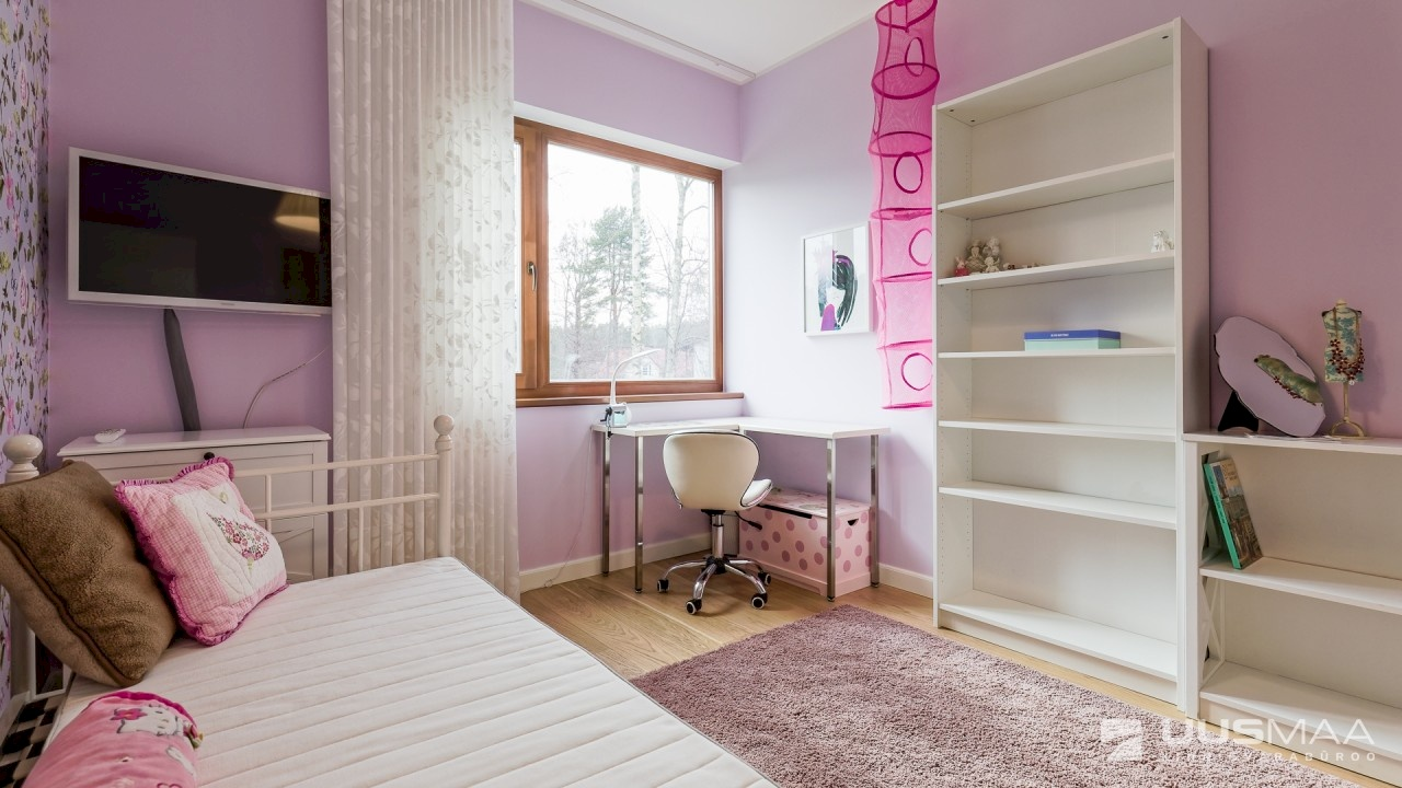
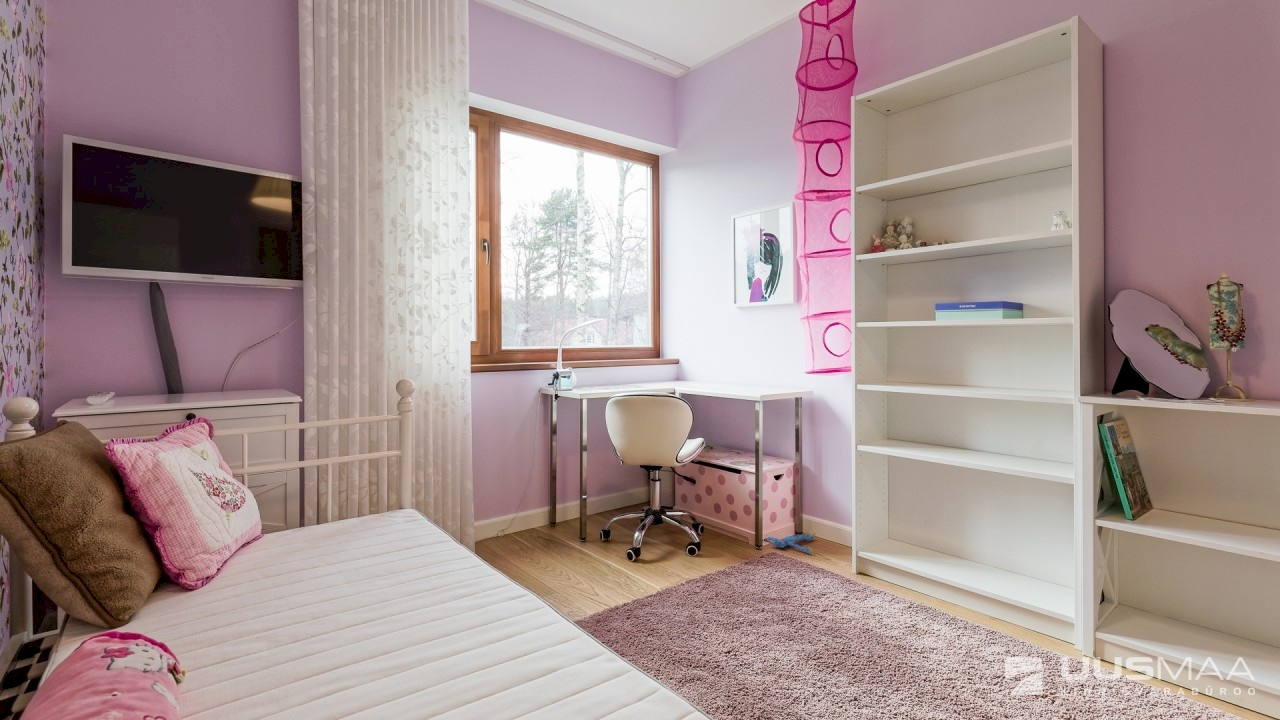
+ plush toy (794, 539)
